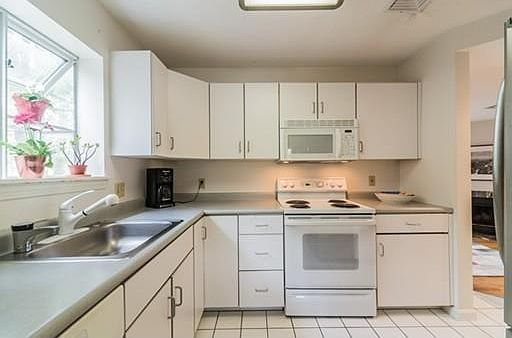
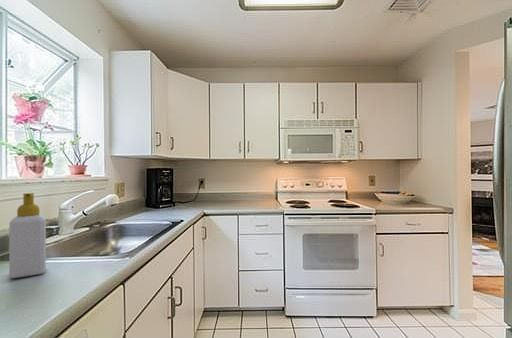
+ soap bottle (28, 233)
